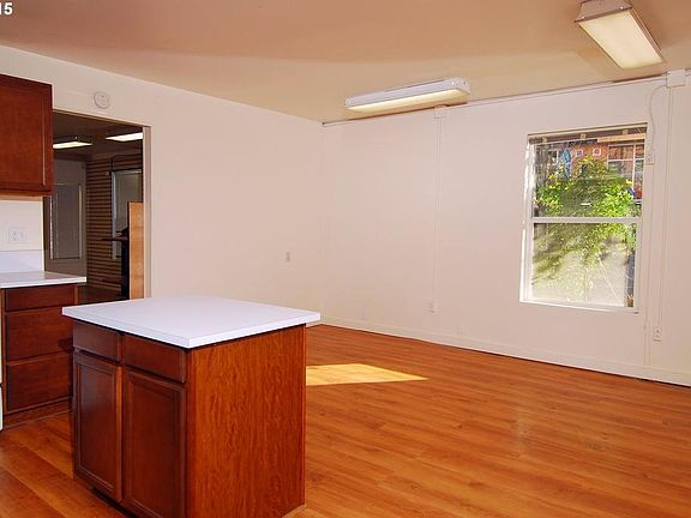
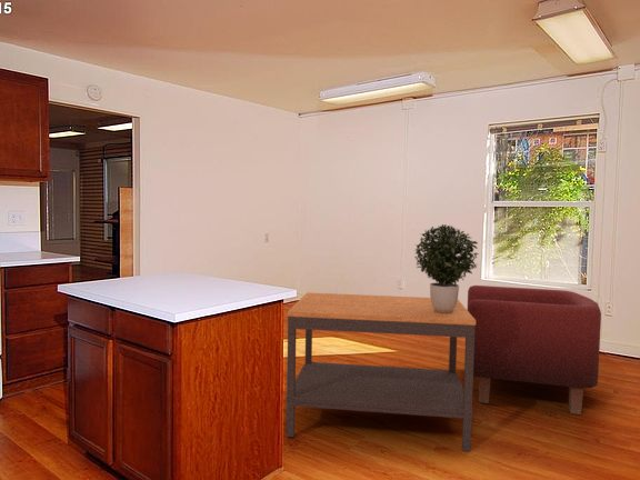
+ armchair (528, 342)
+ side table (378, 366)
+ potted plant (444, 267)
